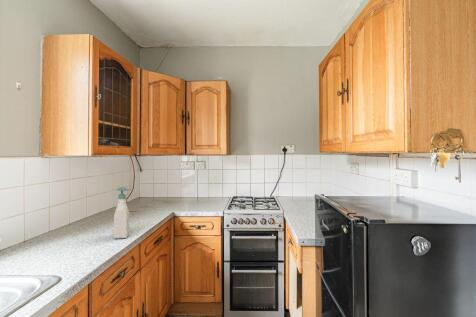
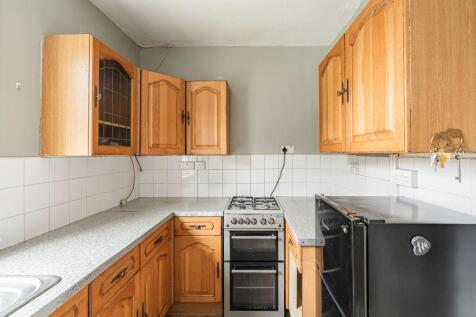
- soap bottle (123, 211)
